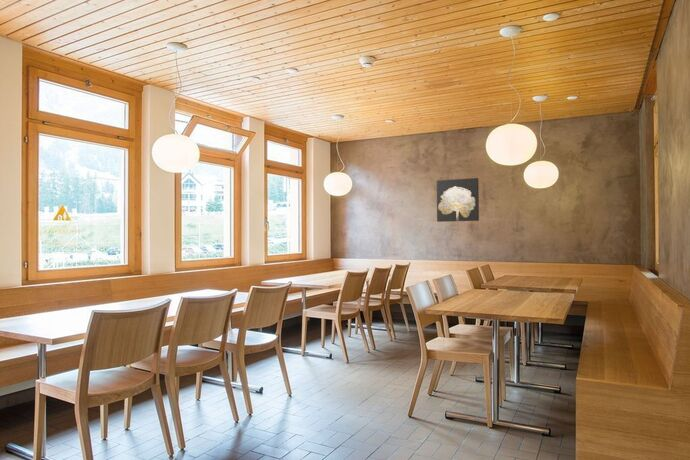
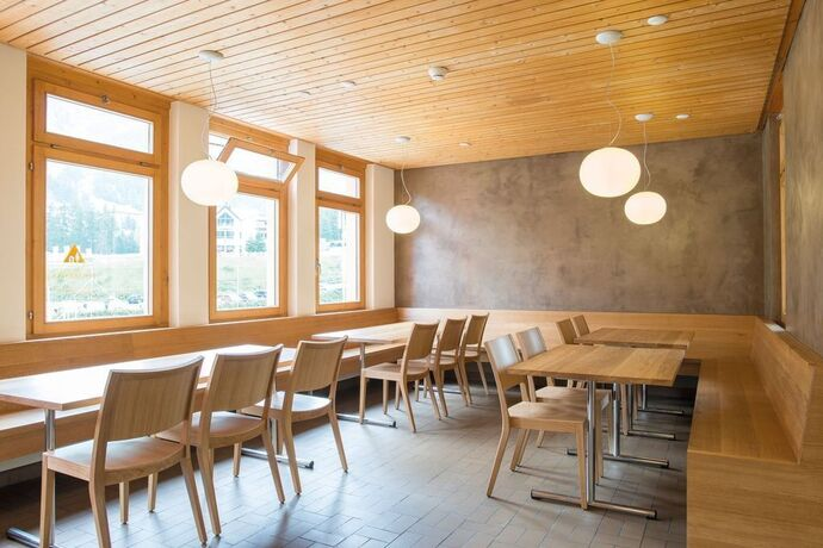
- wall art (457, 200)
